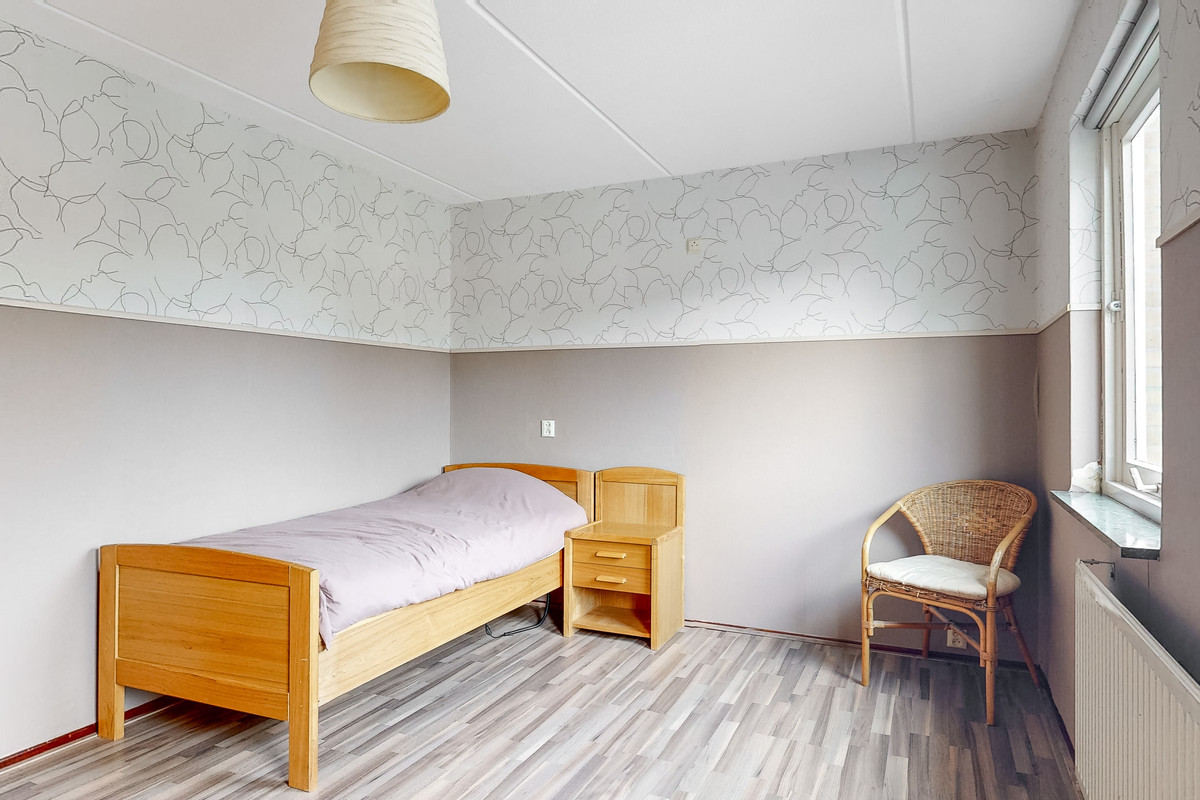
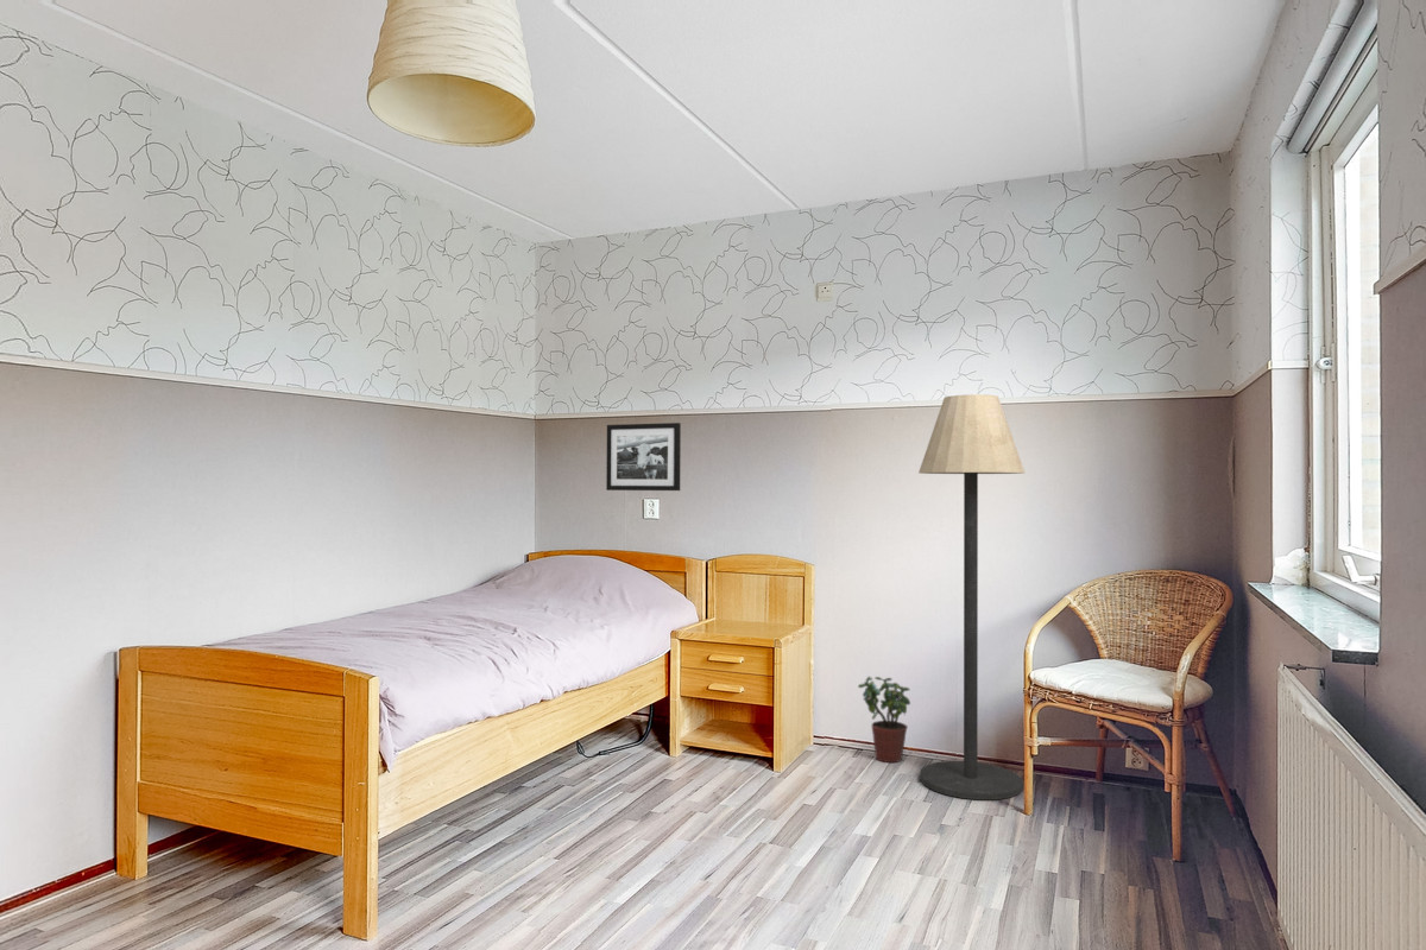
+ floor lamp (970, 589)
+ potted plant (886, 716)
+ picture frame (643, 457)
